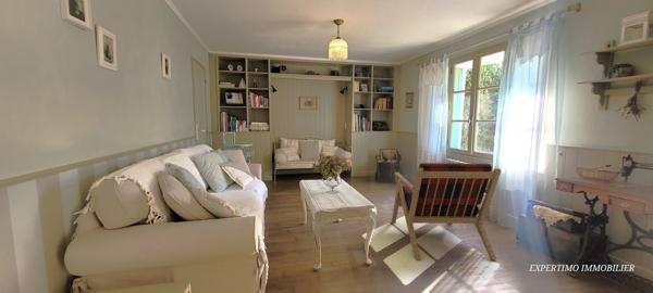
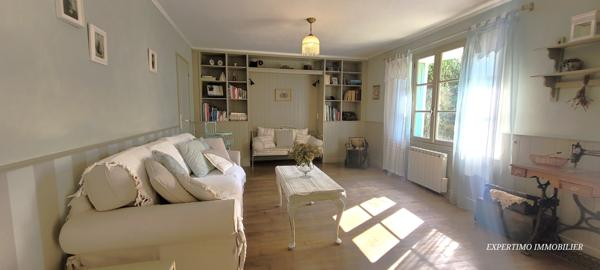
- armchair (438, 199)
